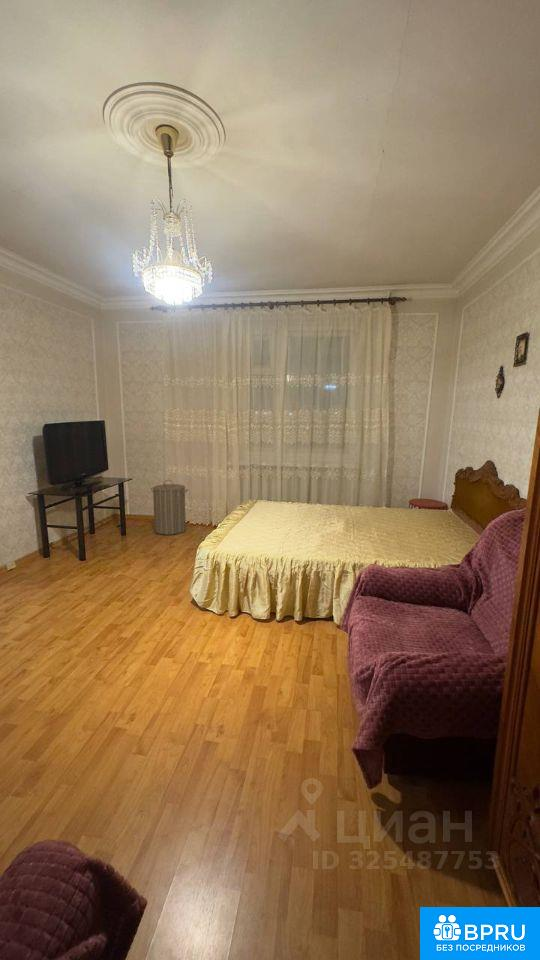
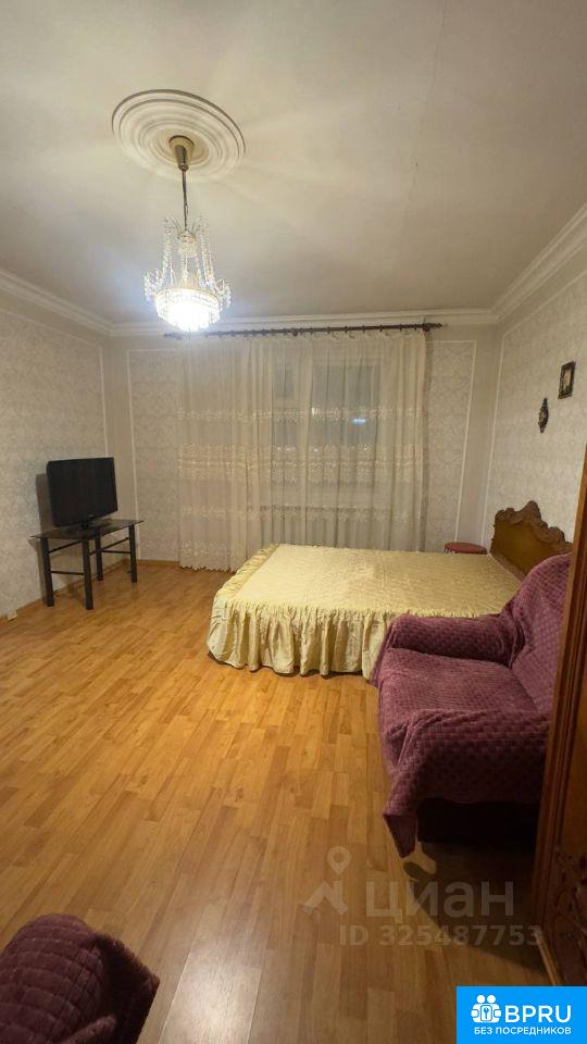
- laundry hamper (169, 505)
